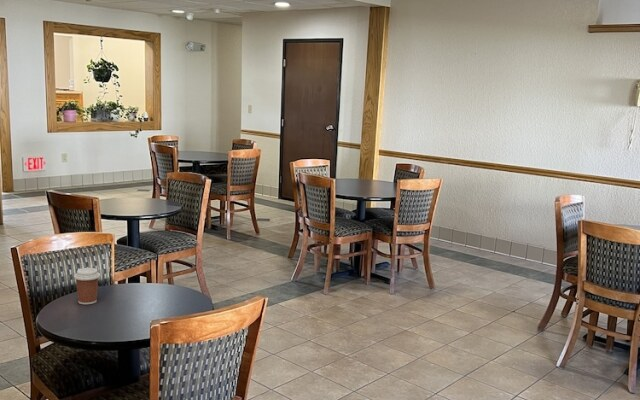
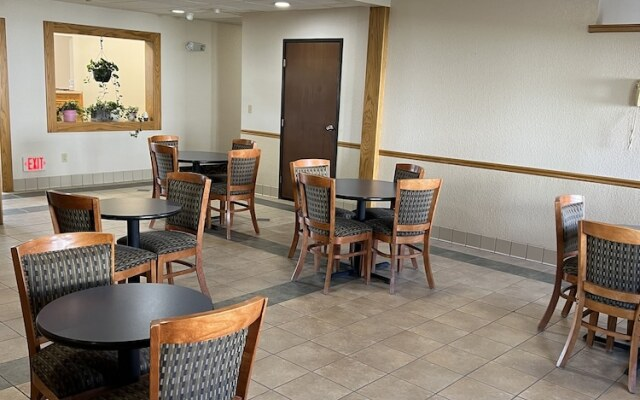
- coffee cup (87, 286)
